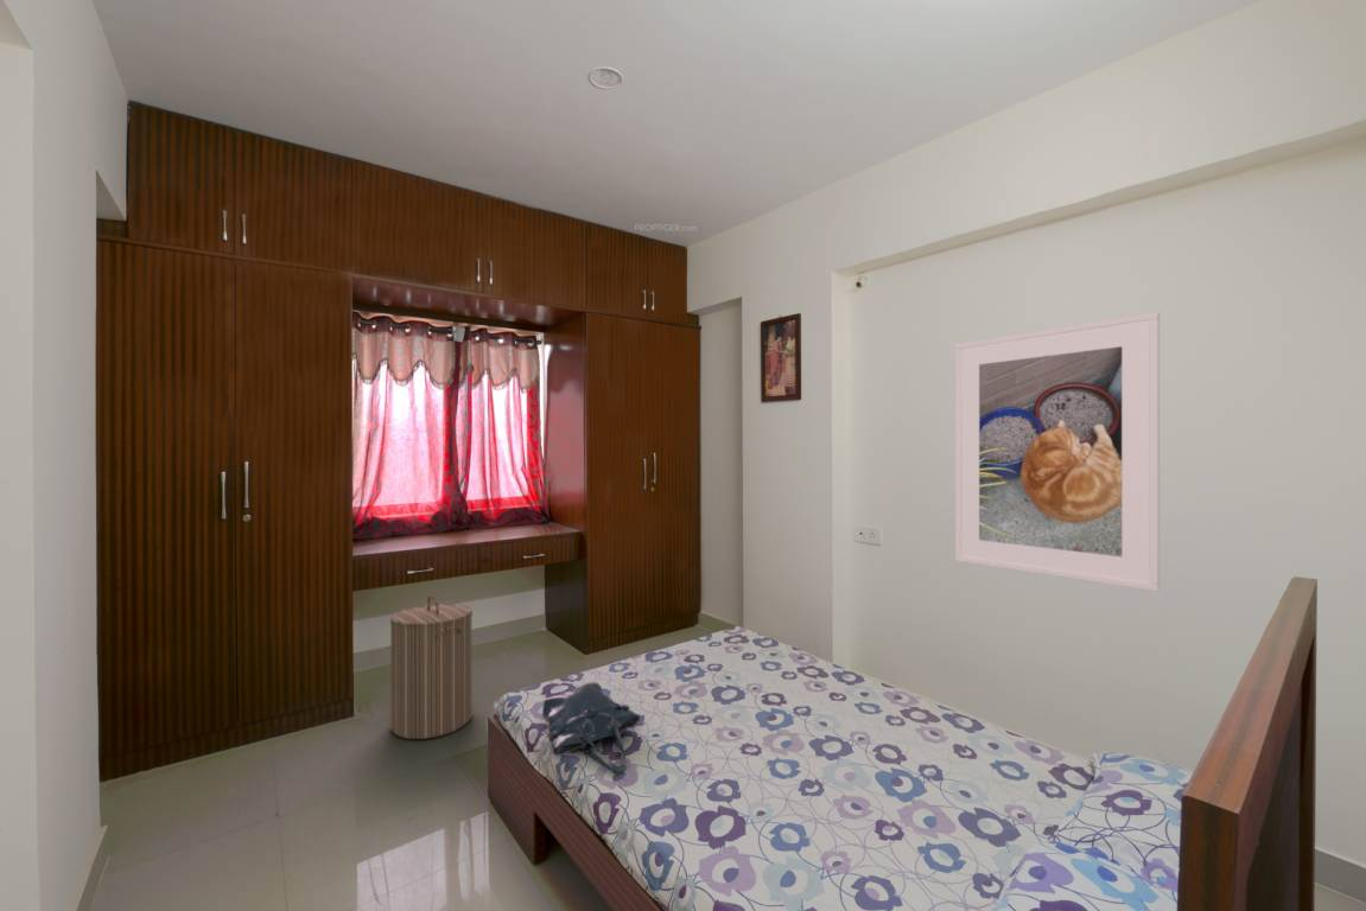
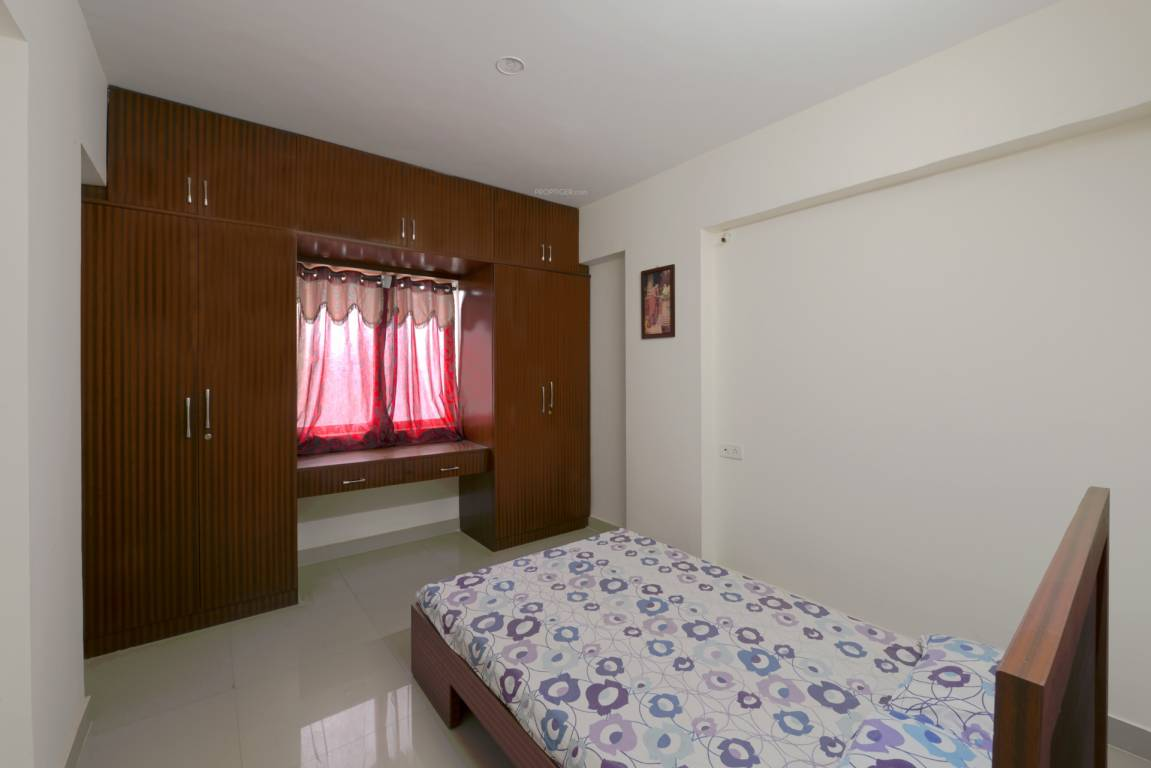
- tote bag (595, 724)
- laundry hamper (432, 658)
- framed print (1044, 452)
